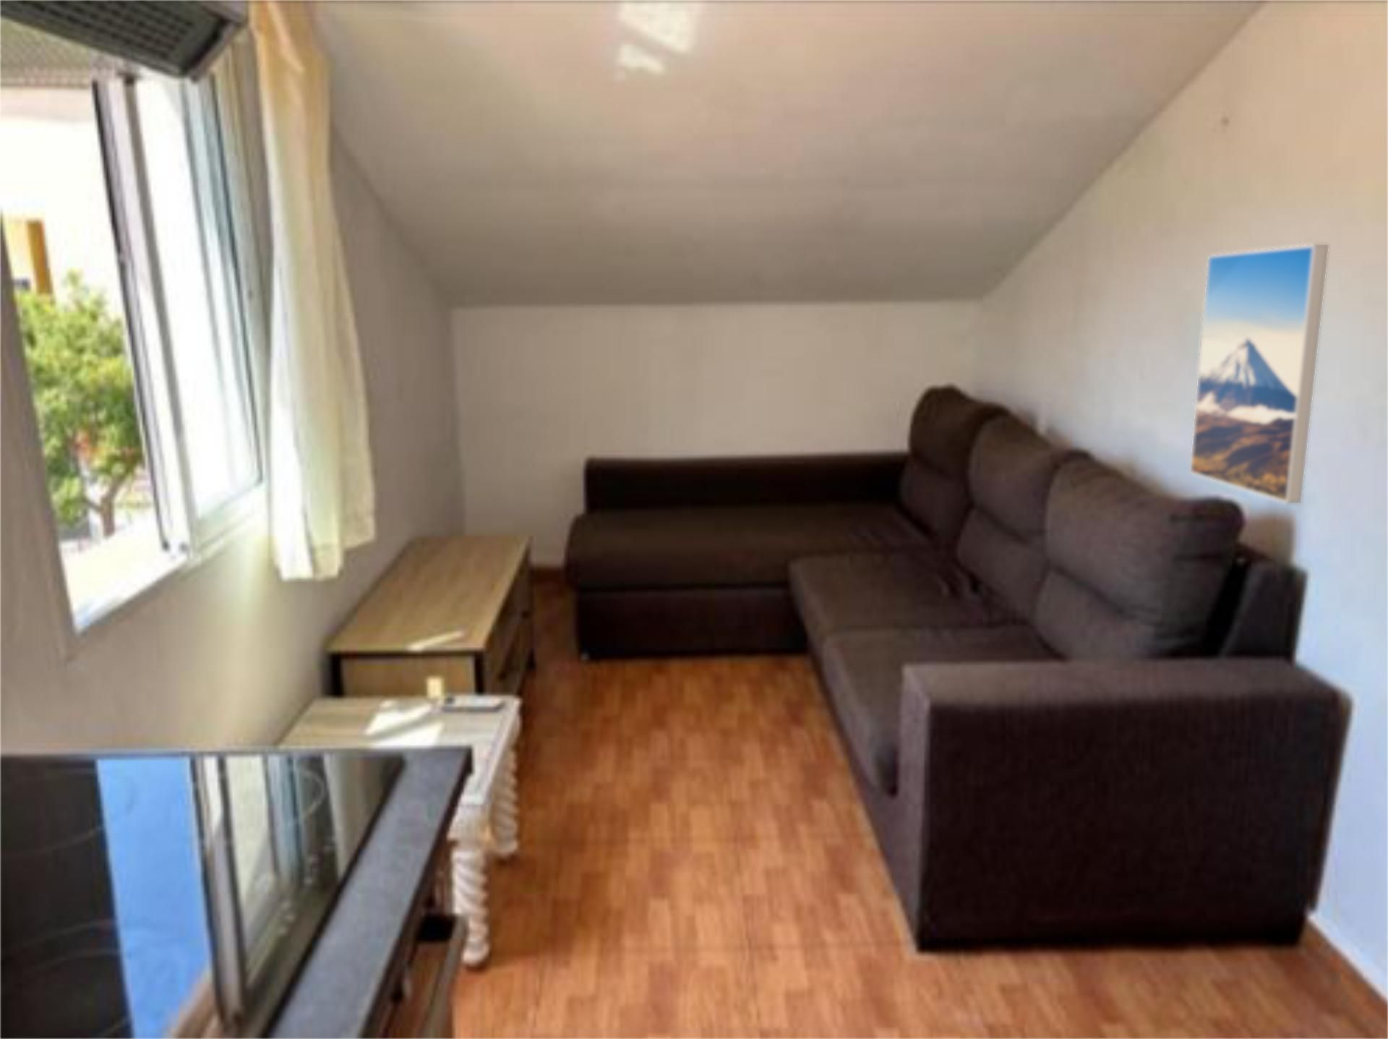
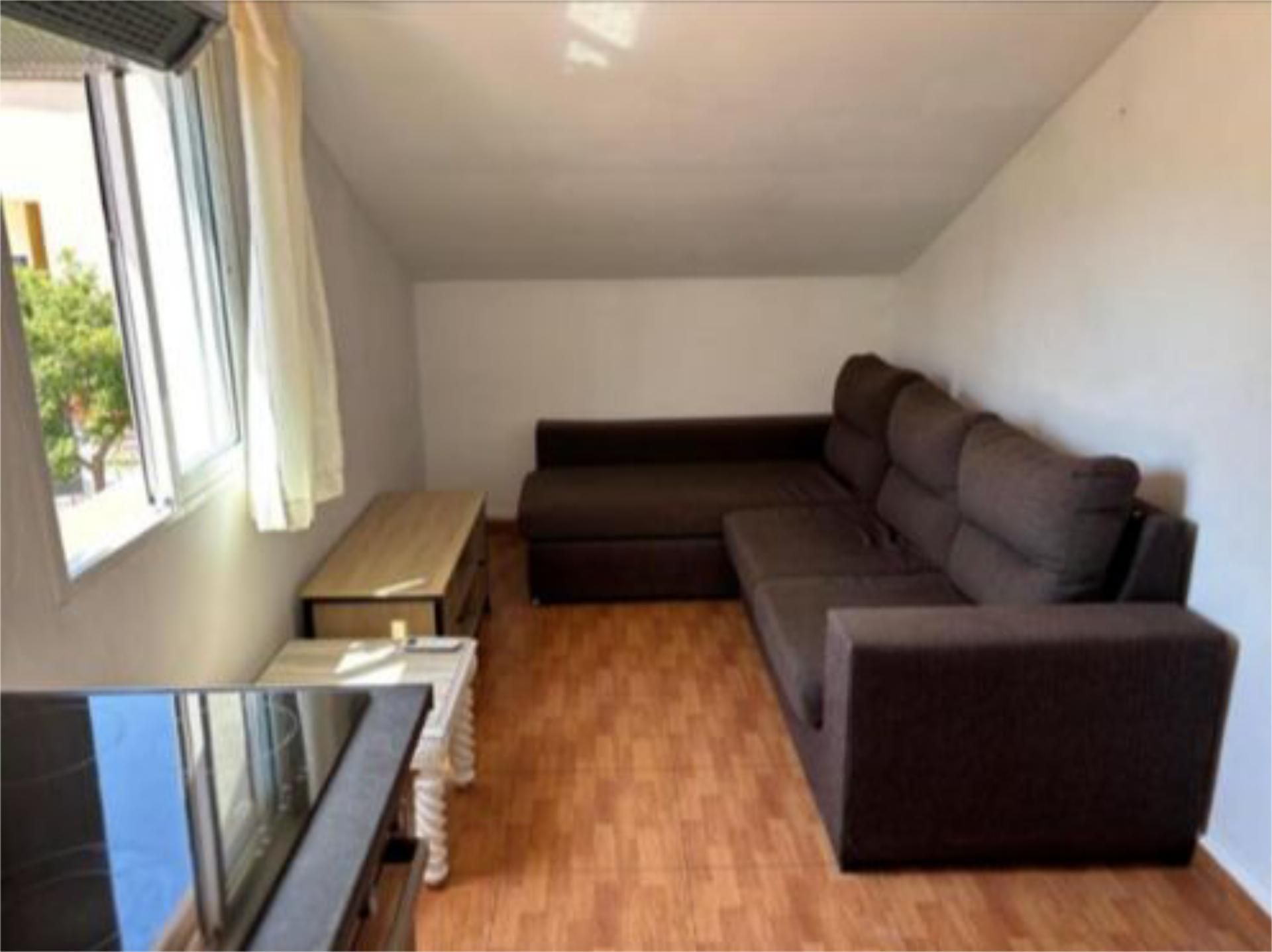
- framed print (1252, 371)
